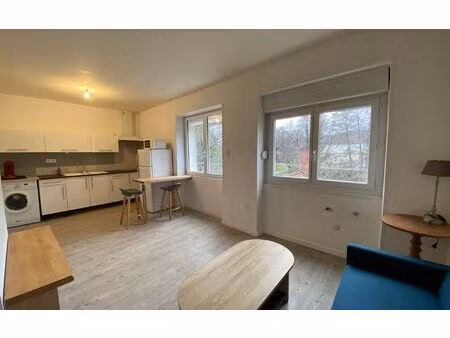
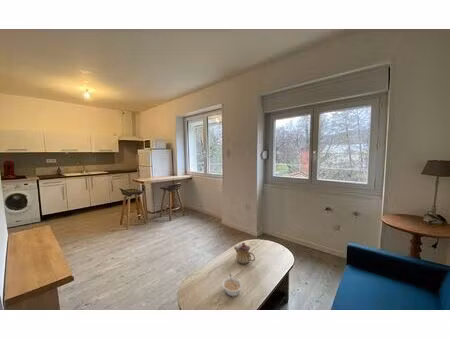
+ teapot (244, 252)
+ legume (231, 286)
